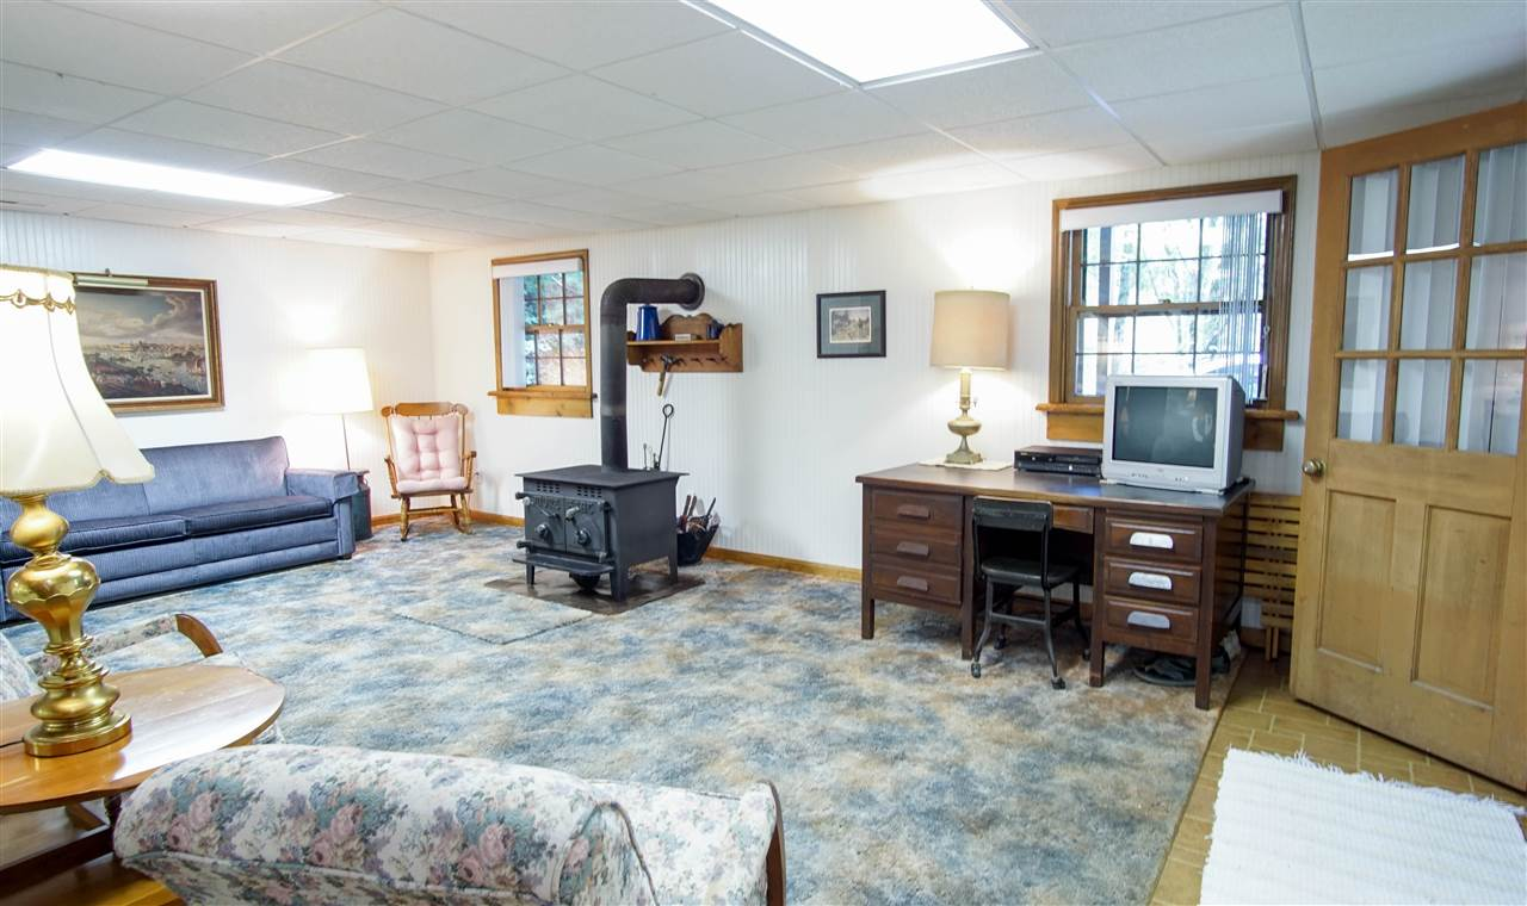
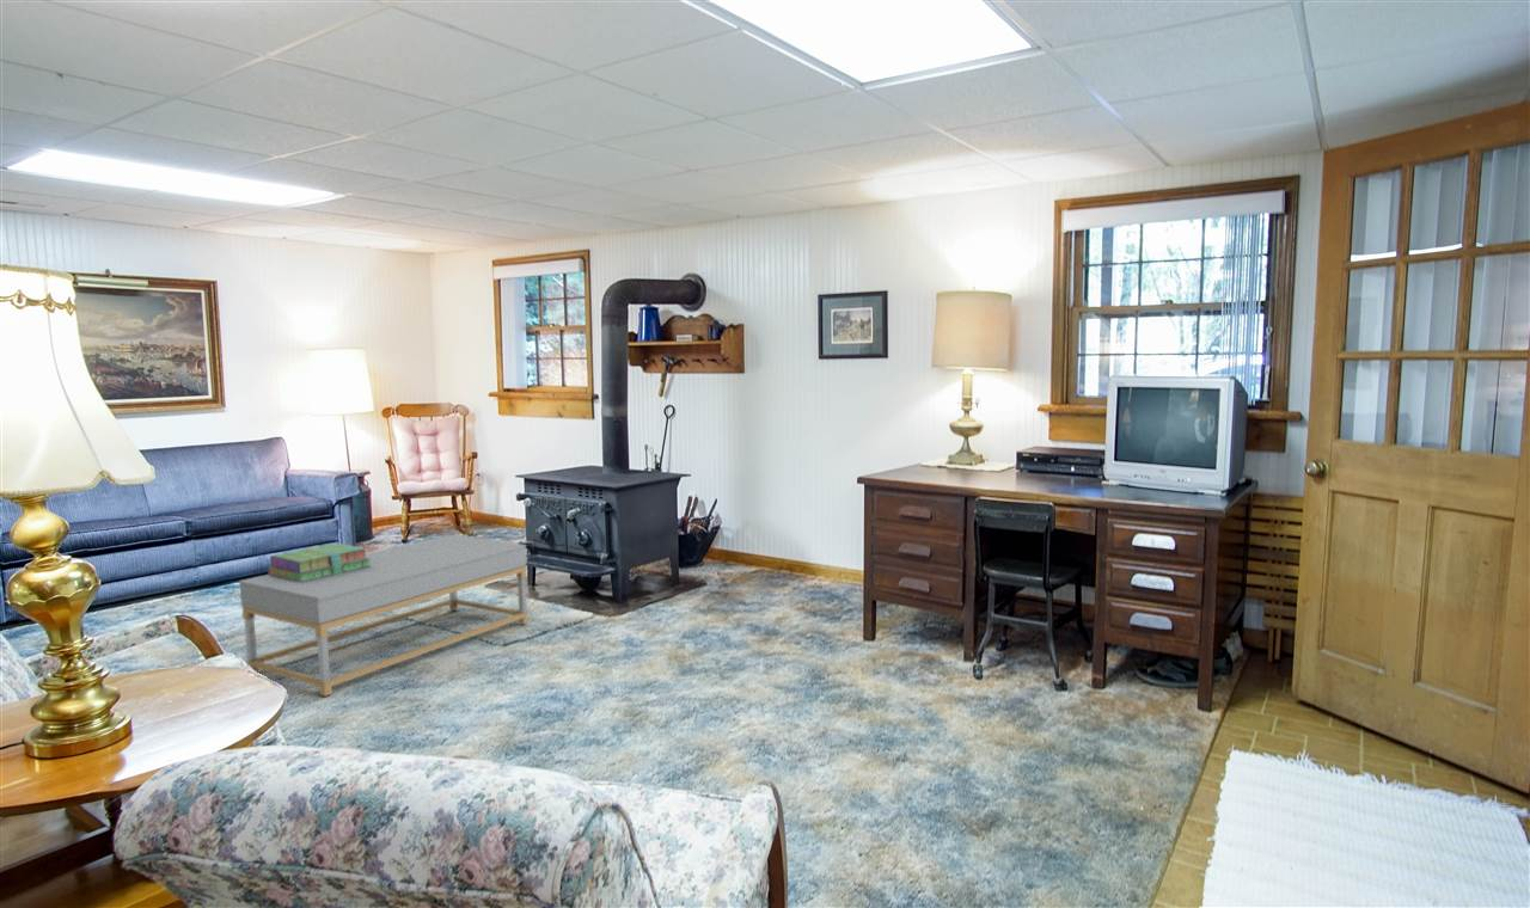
+ stack of books (319, 560)
+ coffee table (396, 603)
